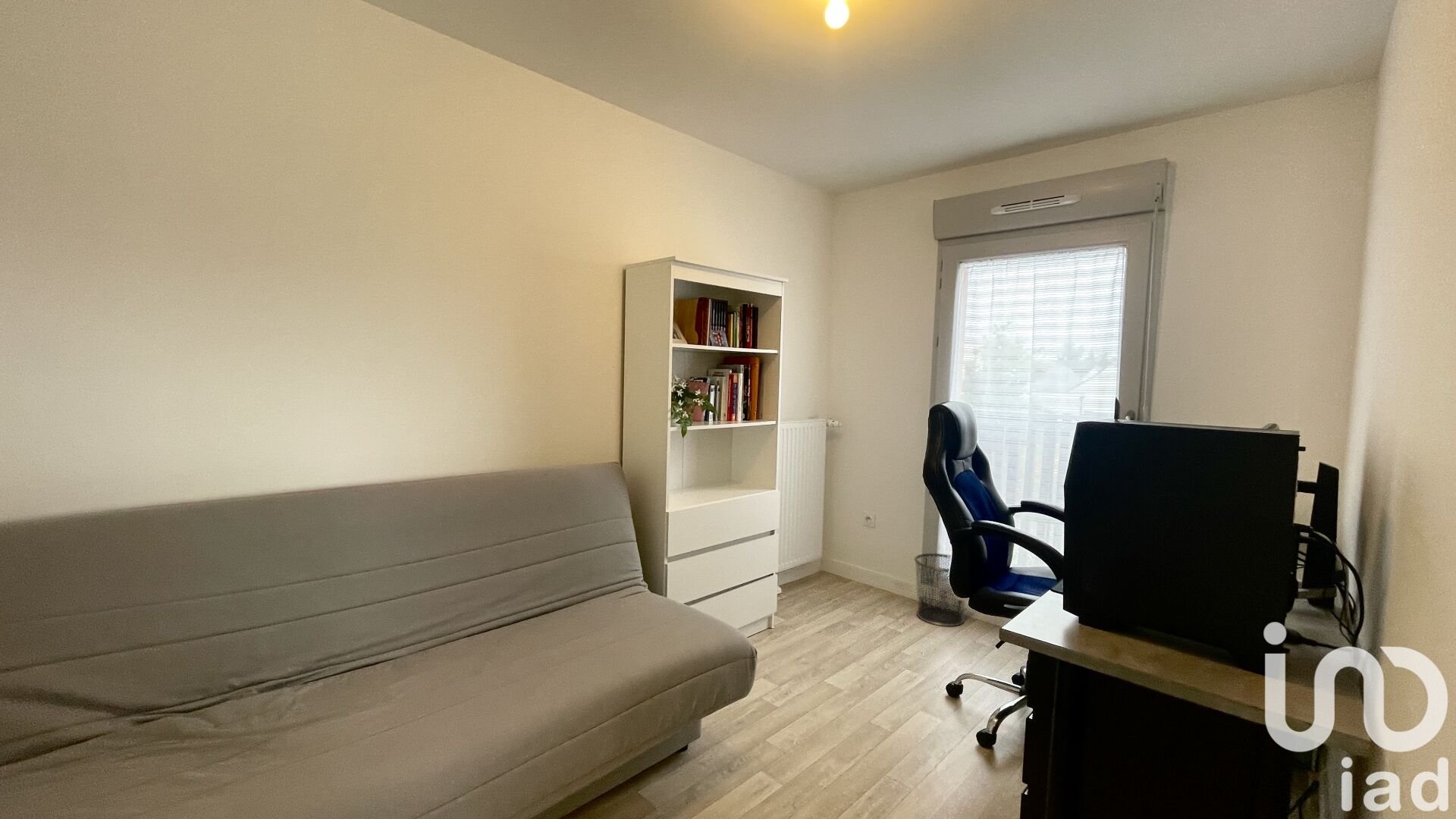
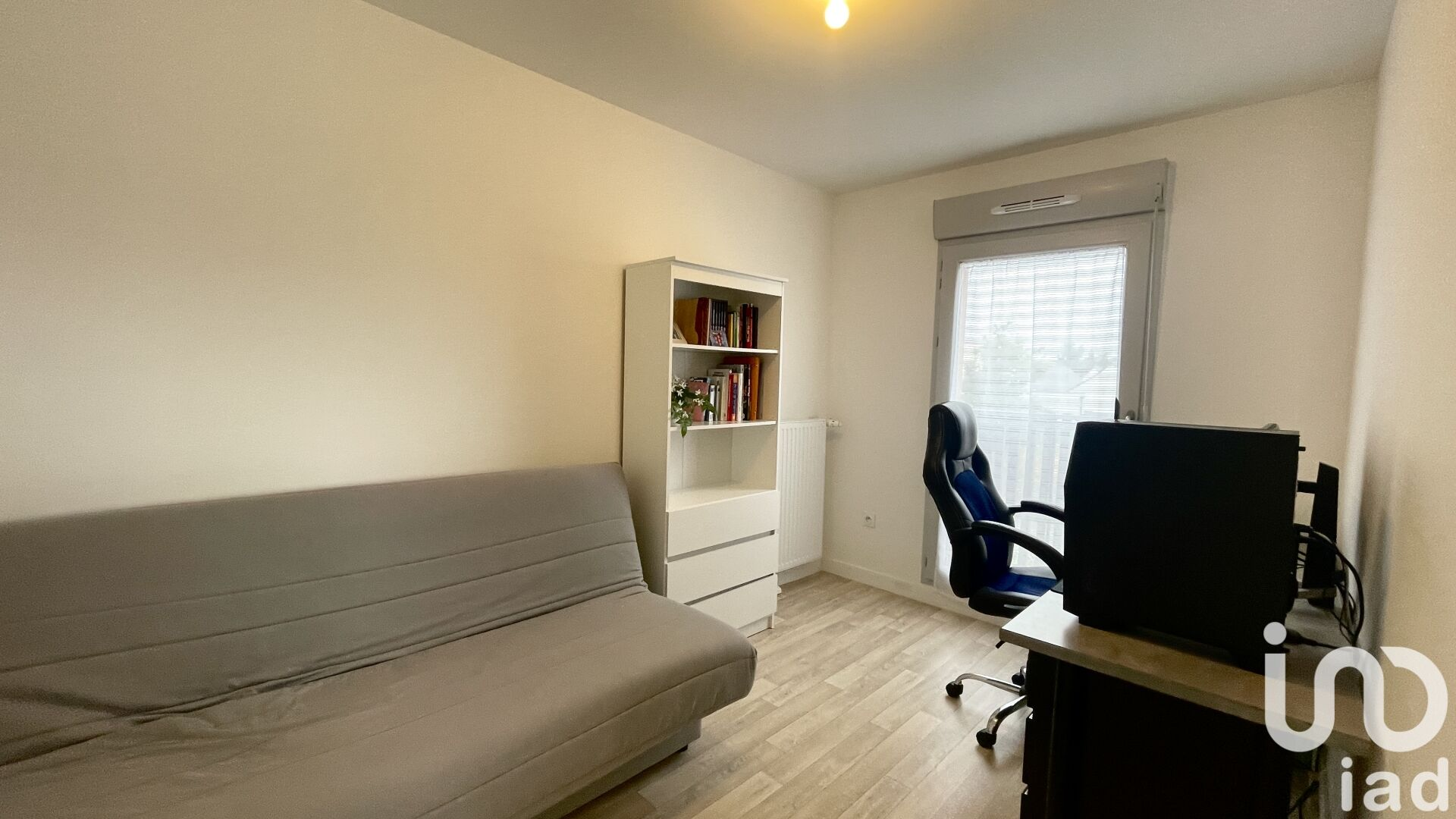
- waste bin (940, 588)
